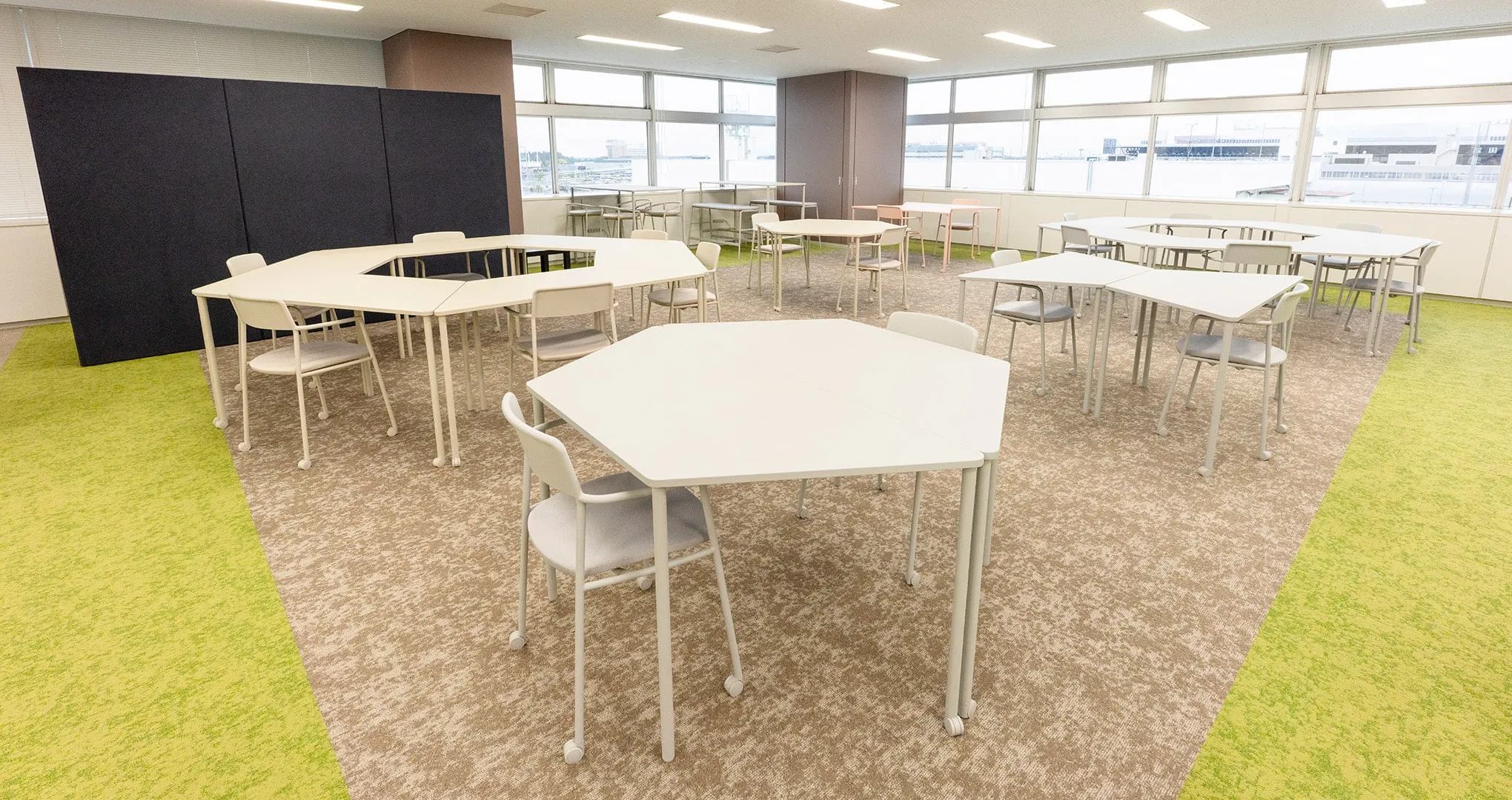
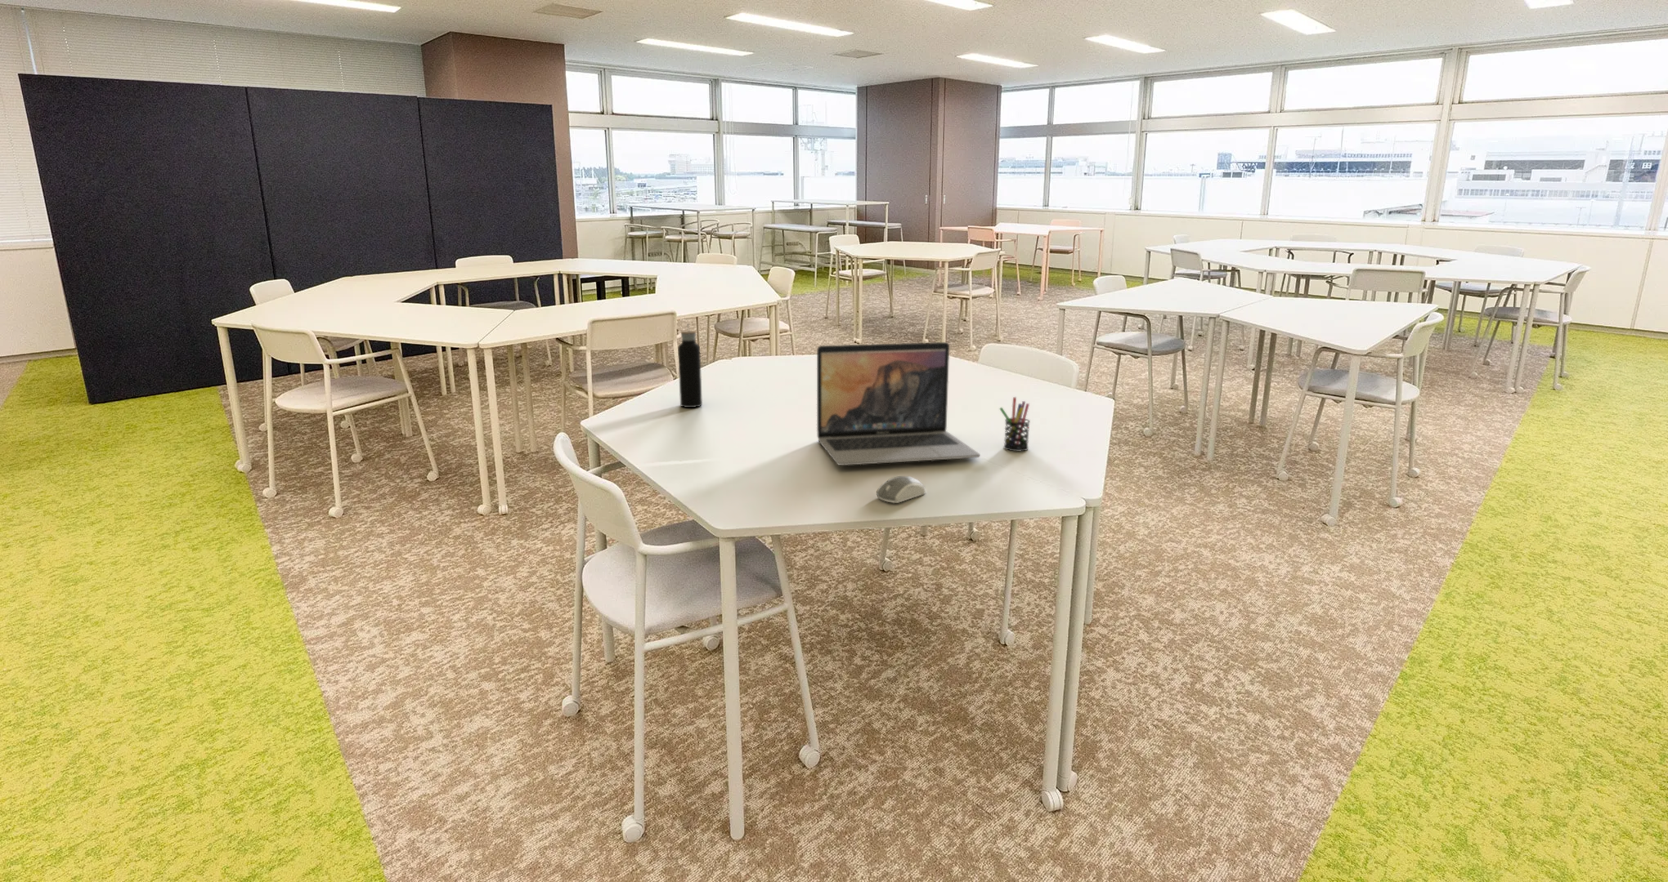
+ water bottle (689, 364)
+ computer mouse (902, 486)
+ laptop (896, 401)
+ pen holder (1014, 423)
